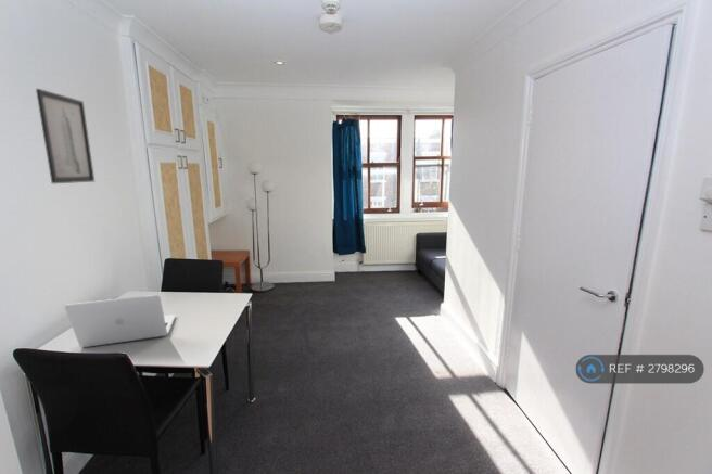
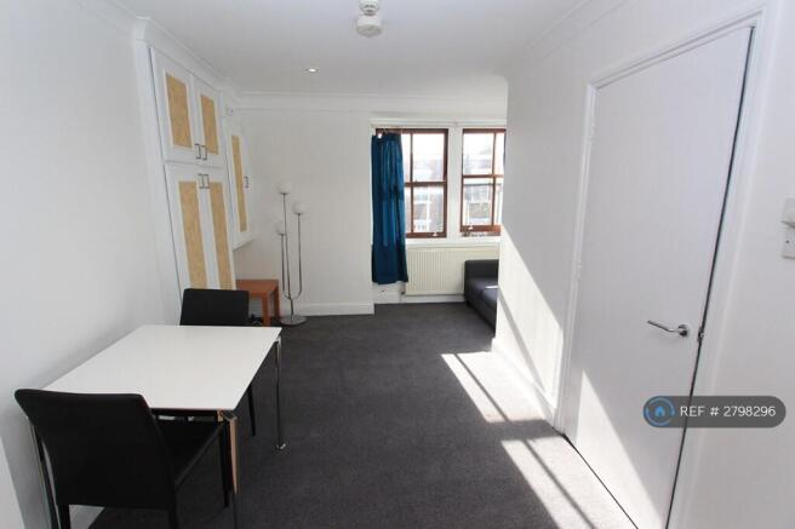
- laptop (127, 310)
- wall art (68, 140)
